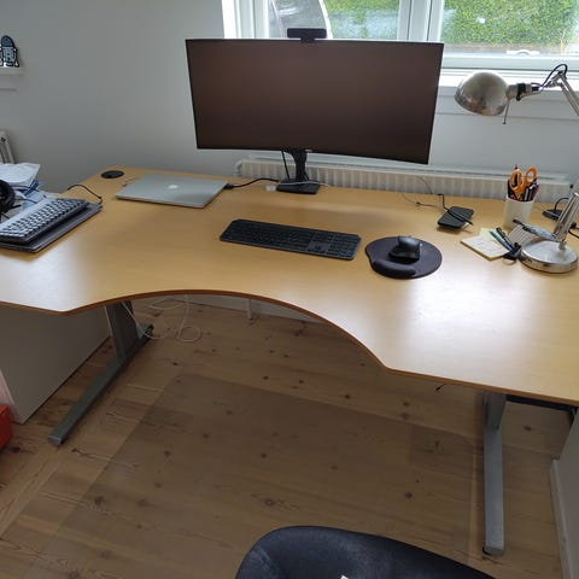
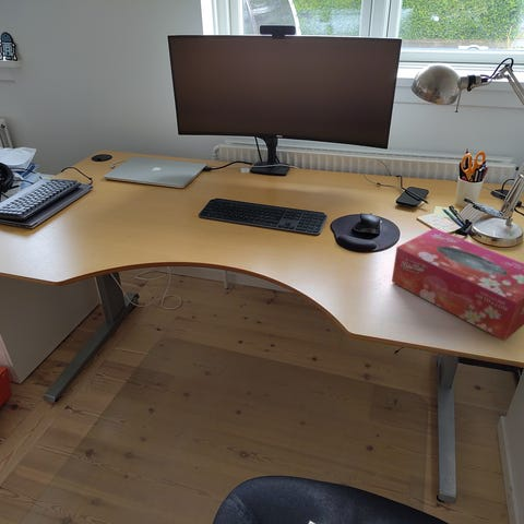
+ tissue box (465, 278)
